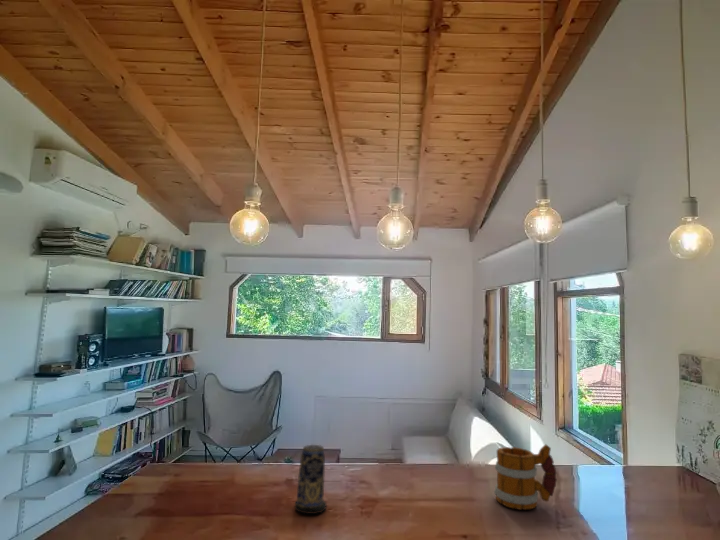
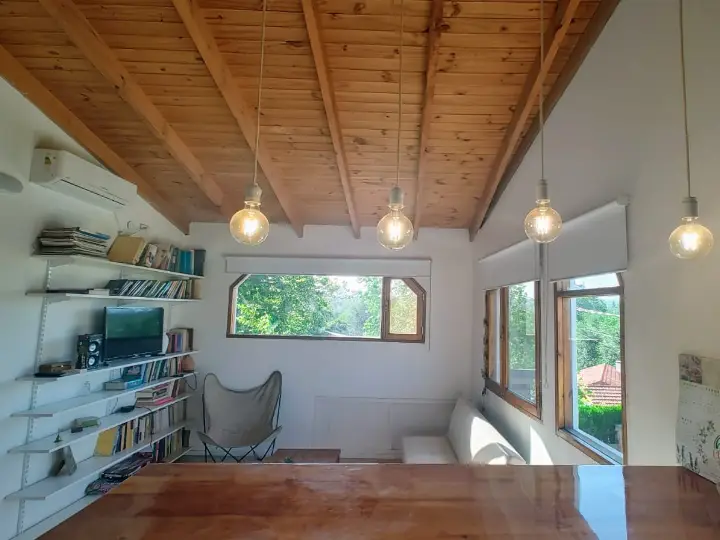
- mug (525, 472)
- candle (311, 477)
